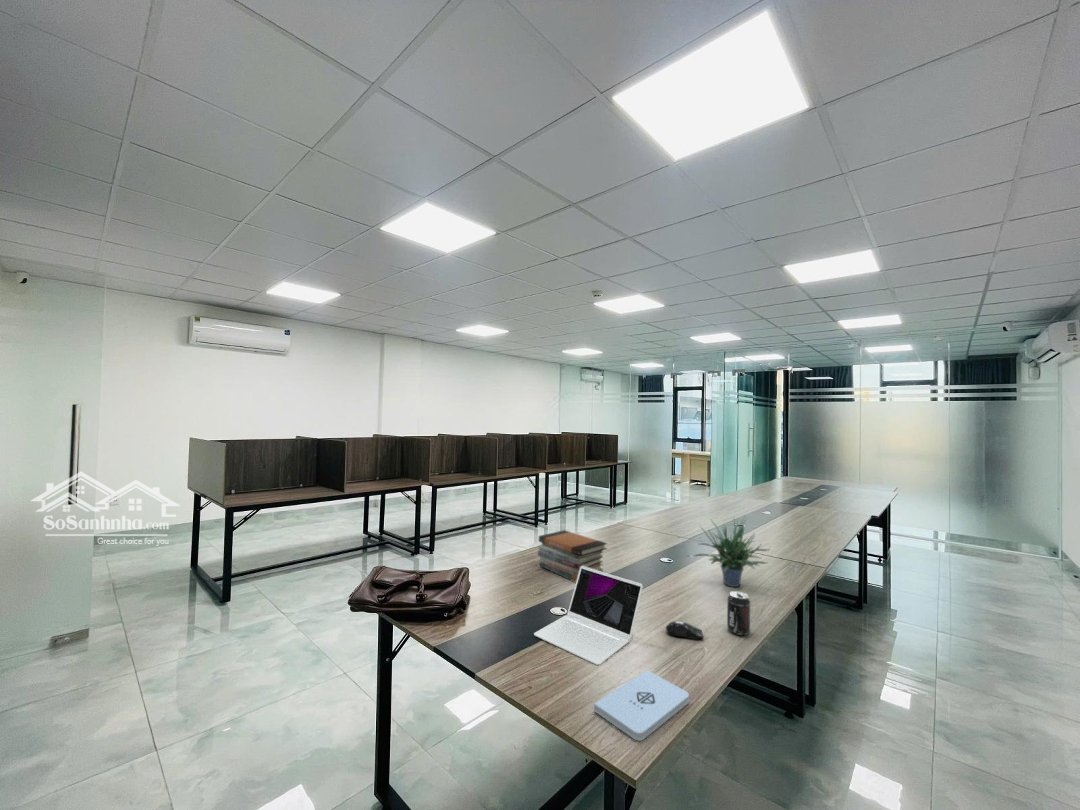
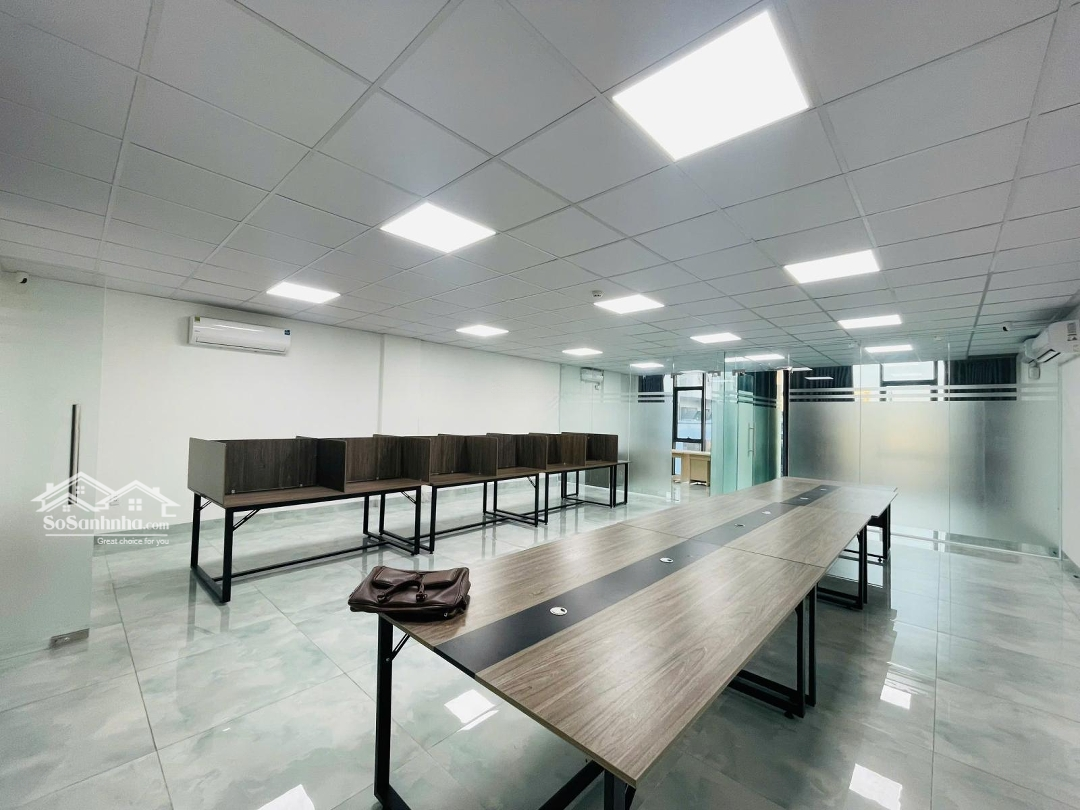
- laptop (589, 606)
- potted plant (728, 546)
- book stack (570, 554)
- notepad (643, 702)
- beverage can (738, 612)
- computer mouse (685, 628)
